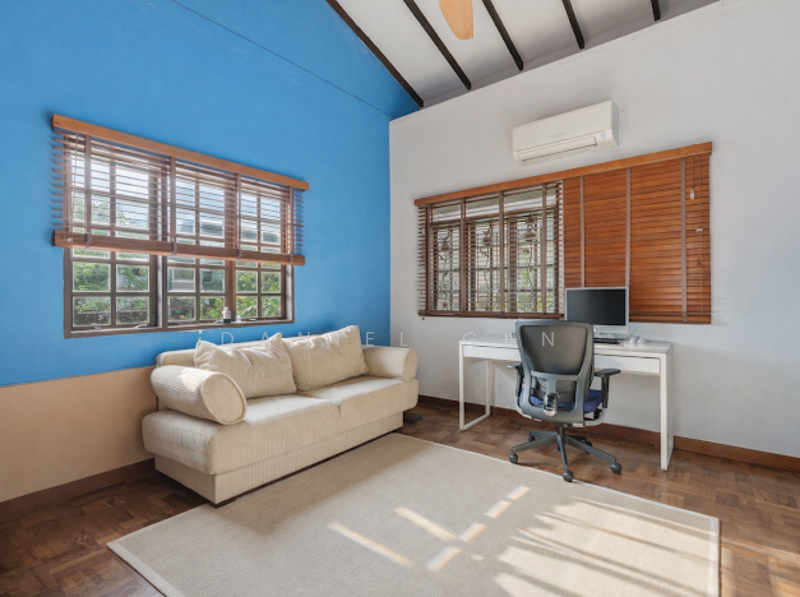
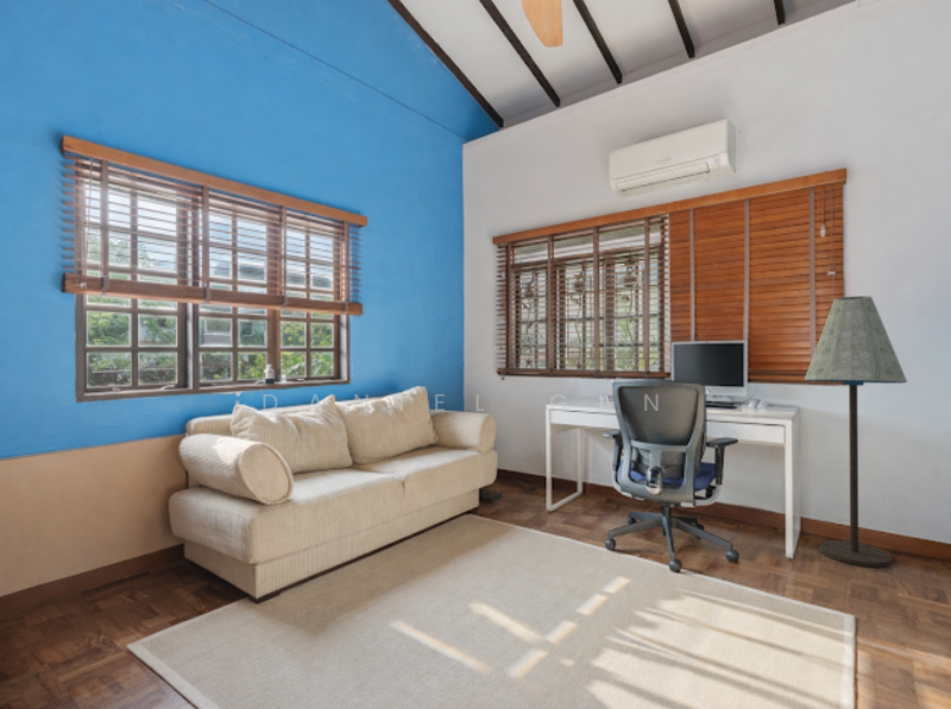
+ floor lamp (854, 425)
